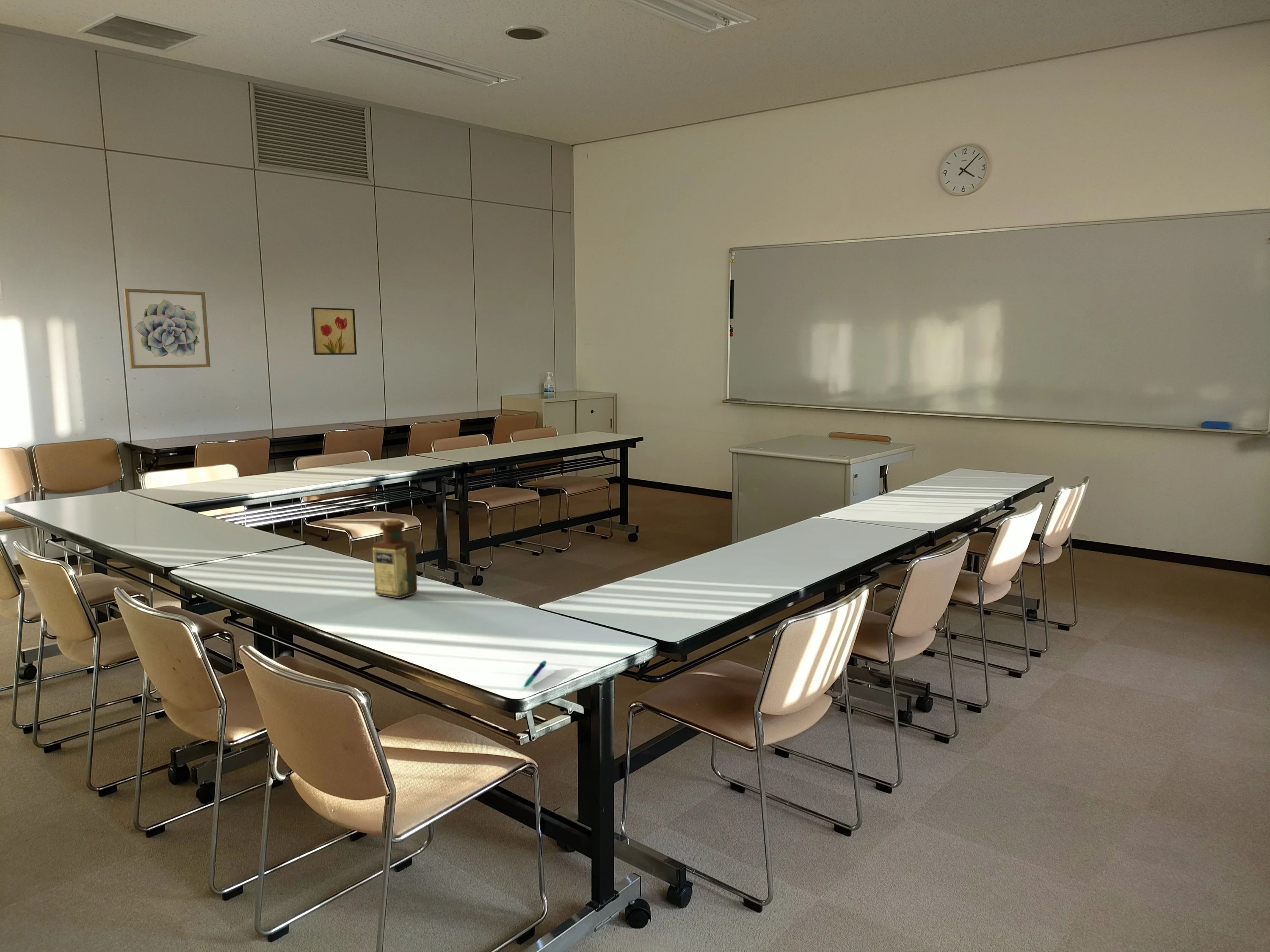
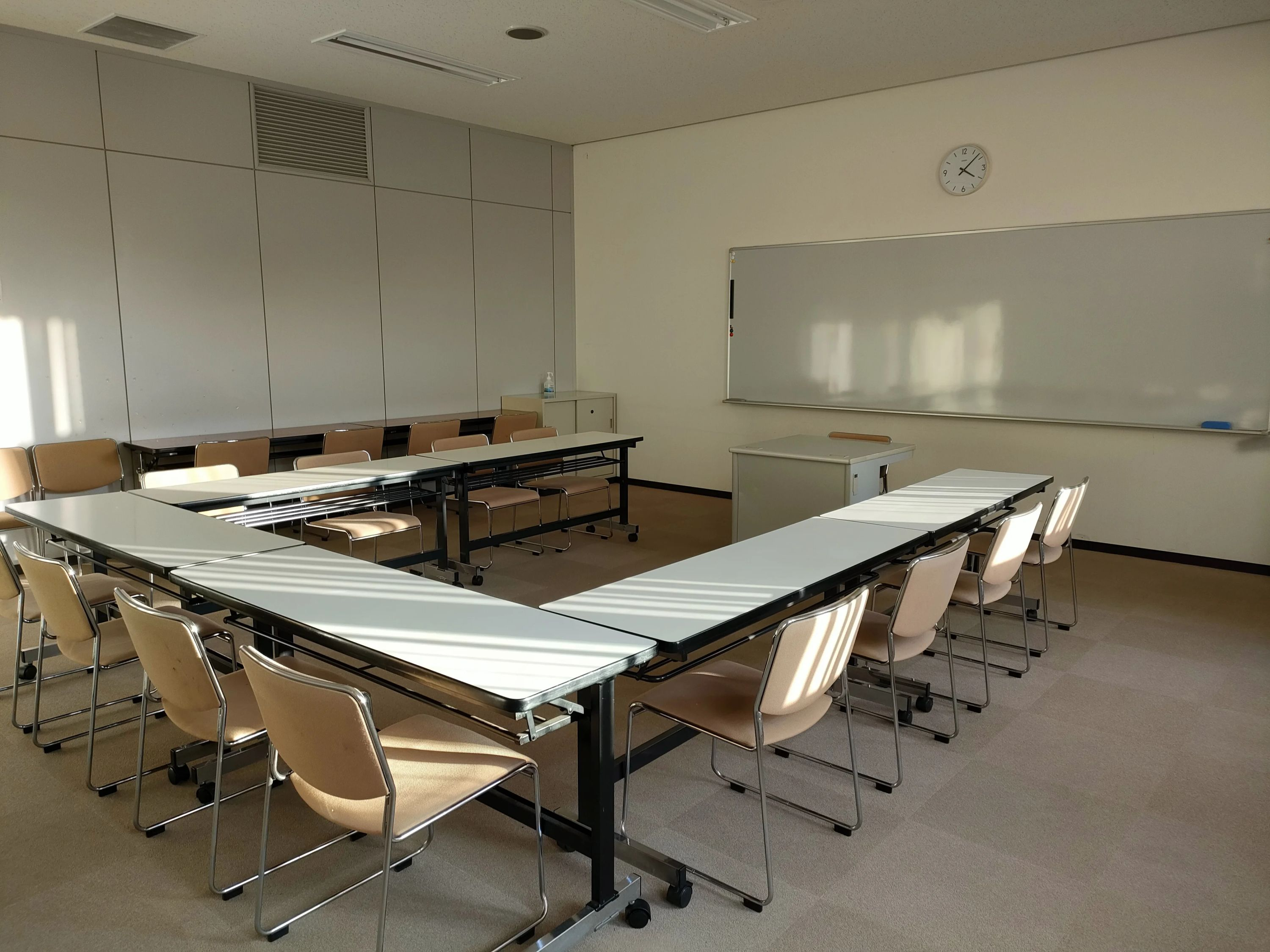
- wall art (168, 329)
- wall art (334, 331)
- pen (534, 674)
- bottle (395, 557)
